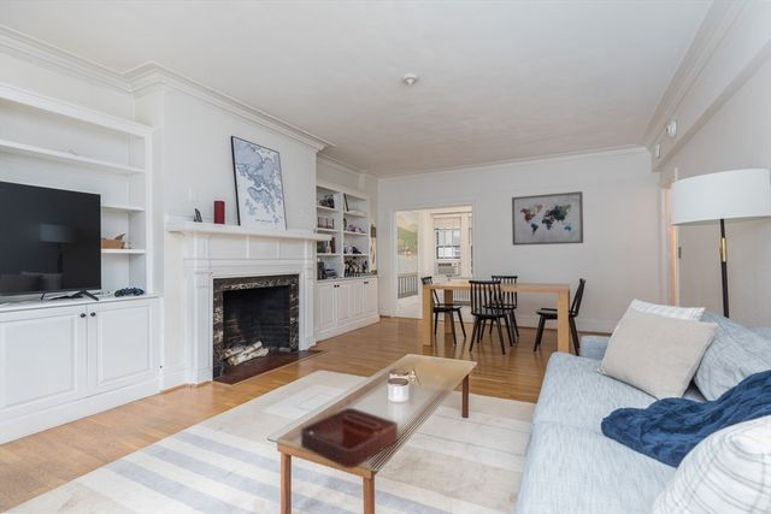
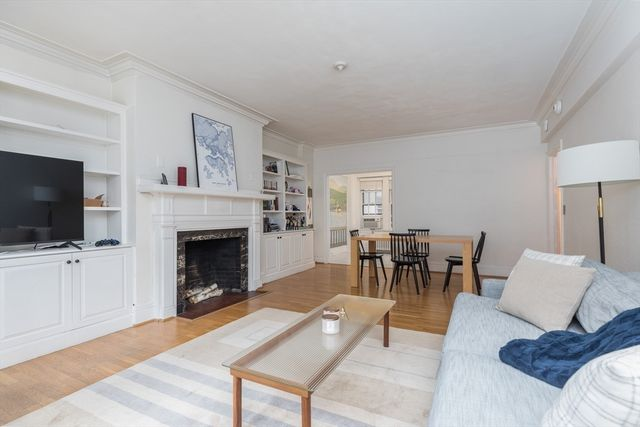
- wall art (546, 219)
- decorative tray (349, 433)
